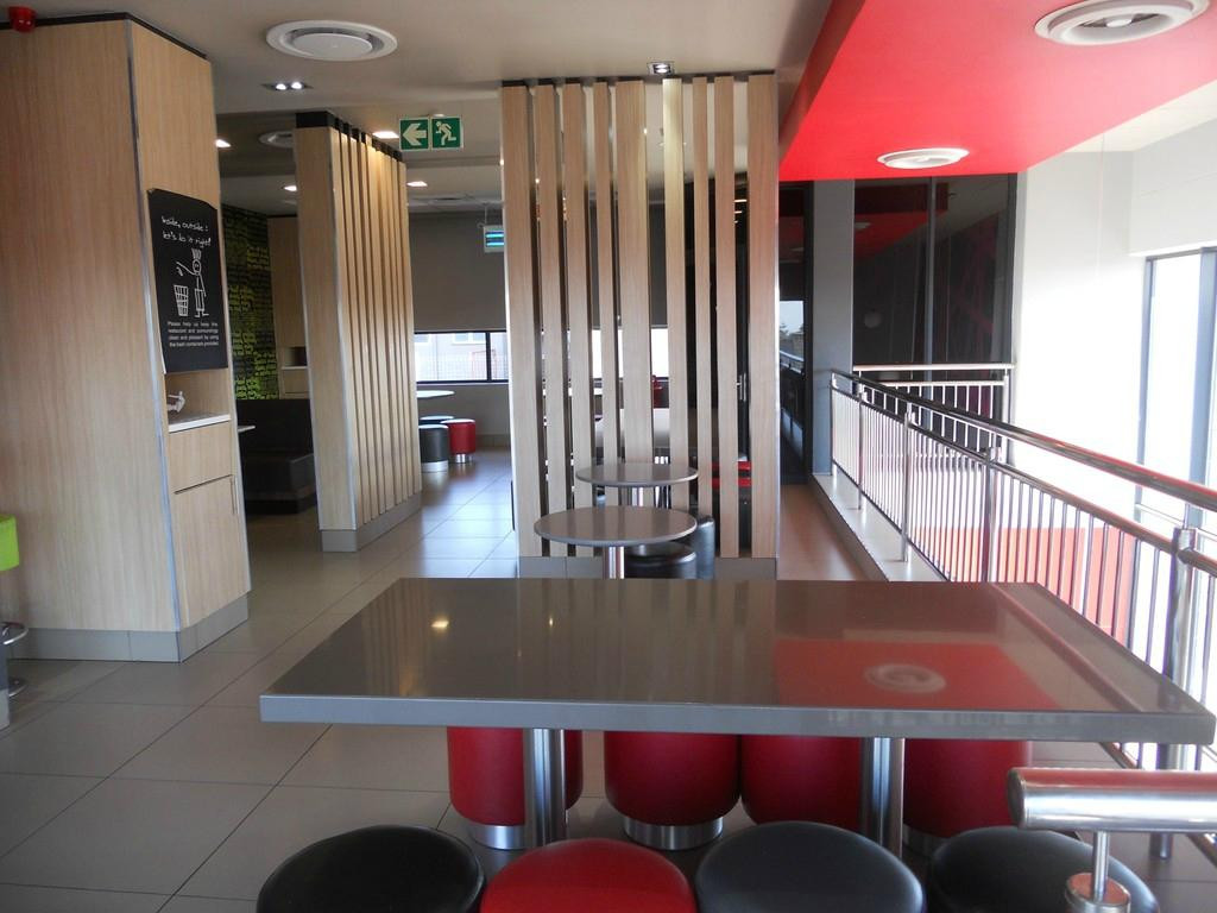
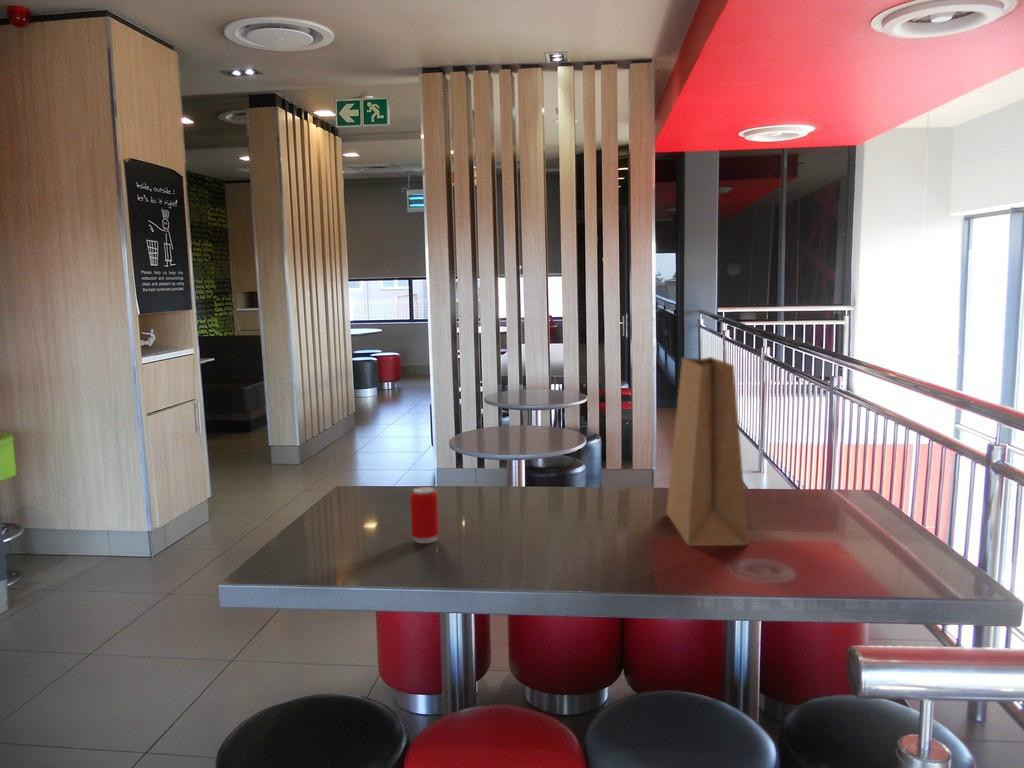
+ beverage can (424, 514)
+ paper bag (705, 445)
